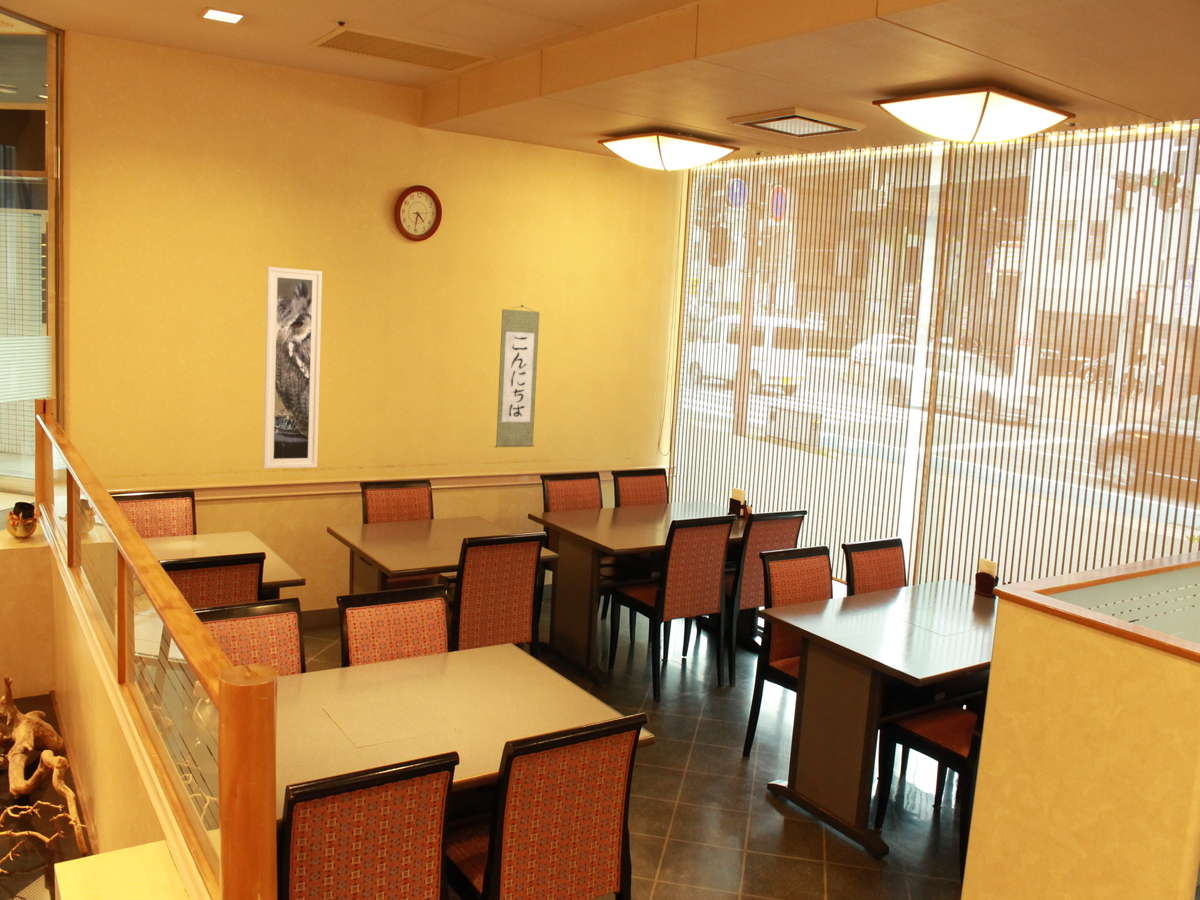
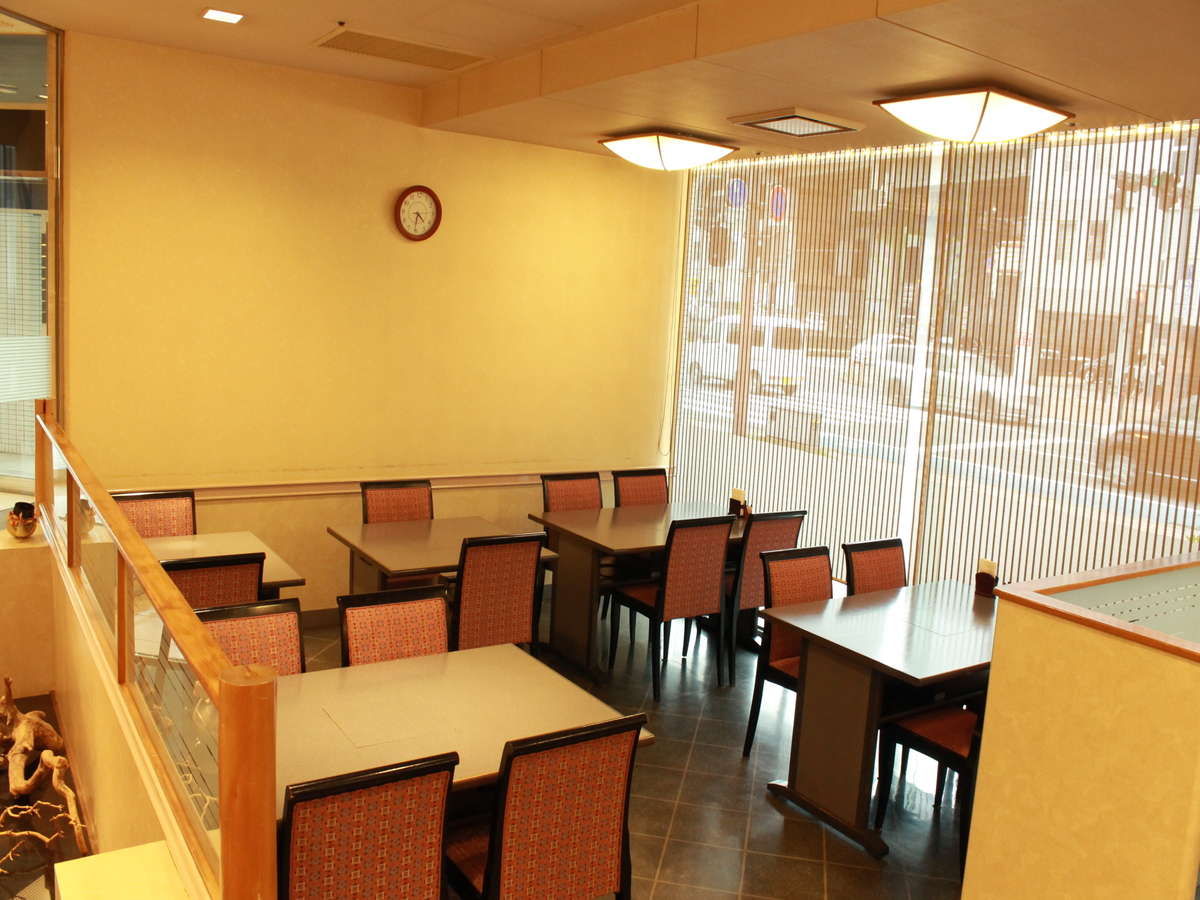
- wall scroll (517, 376)
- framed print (292, 369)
